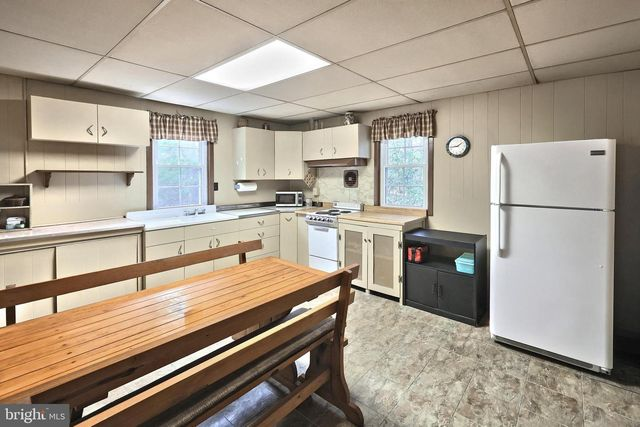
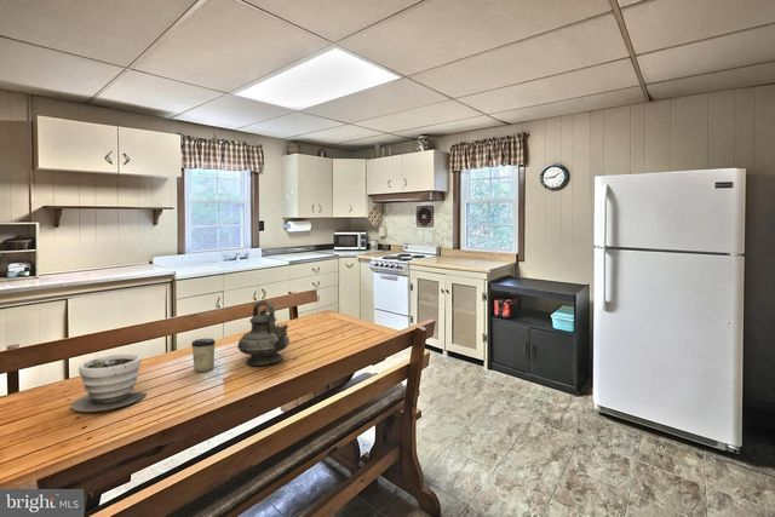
+ teapot (268, 332)
+ planter (110, 379)
+ cup (203, 355)
